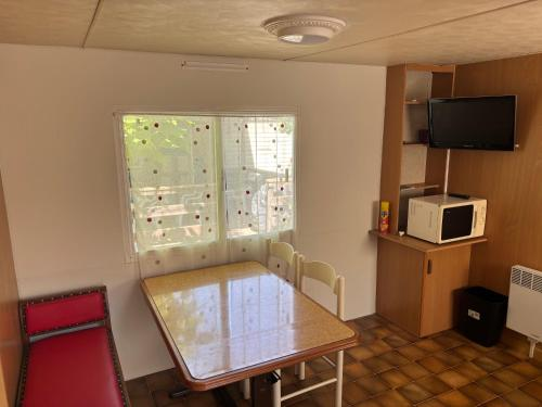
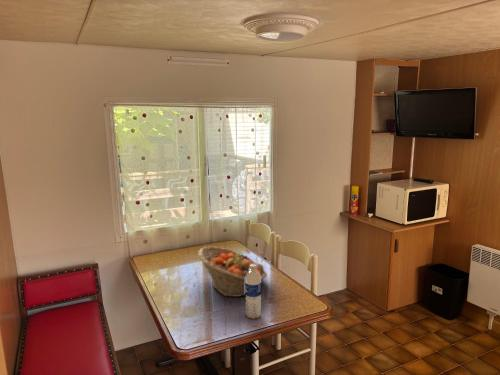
+ fruit basket (232, 268)
+ water bottle (253, 290)
